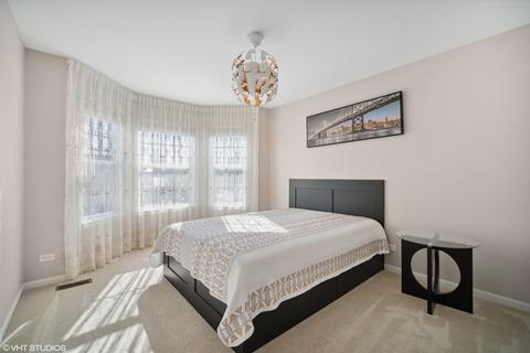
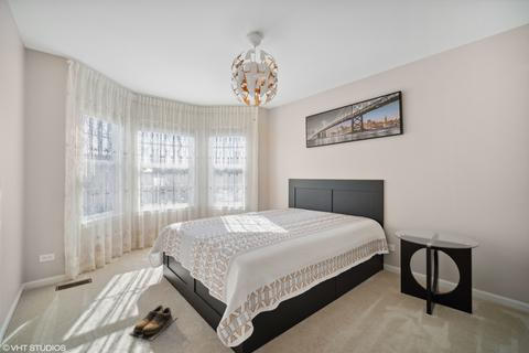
+ shoes (154, 319)
